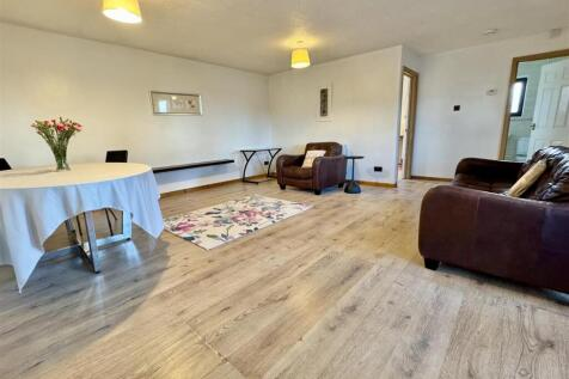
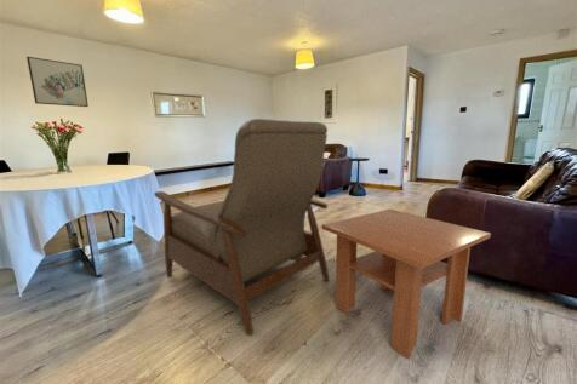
+ wall art (59, 82)
+ chair (241, 205)
+ coffee table (398, 271)
